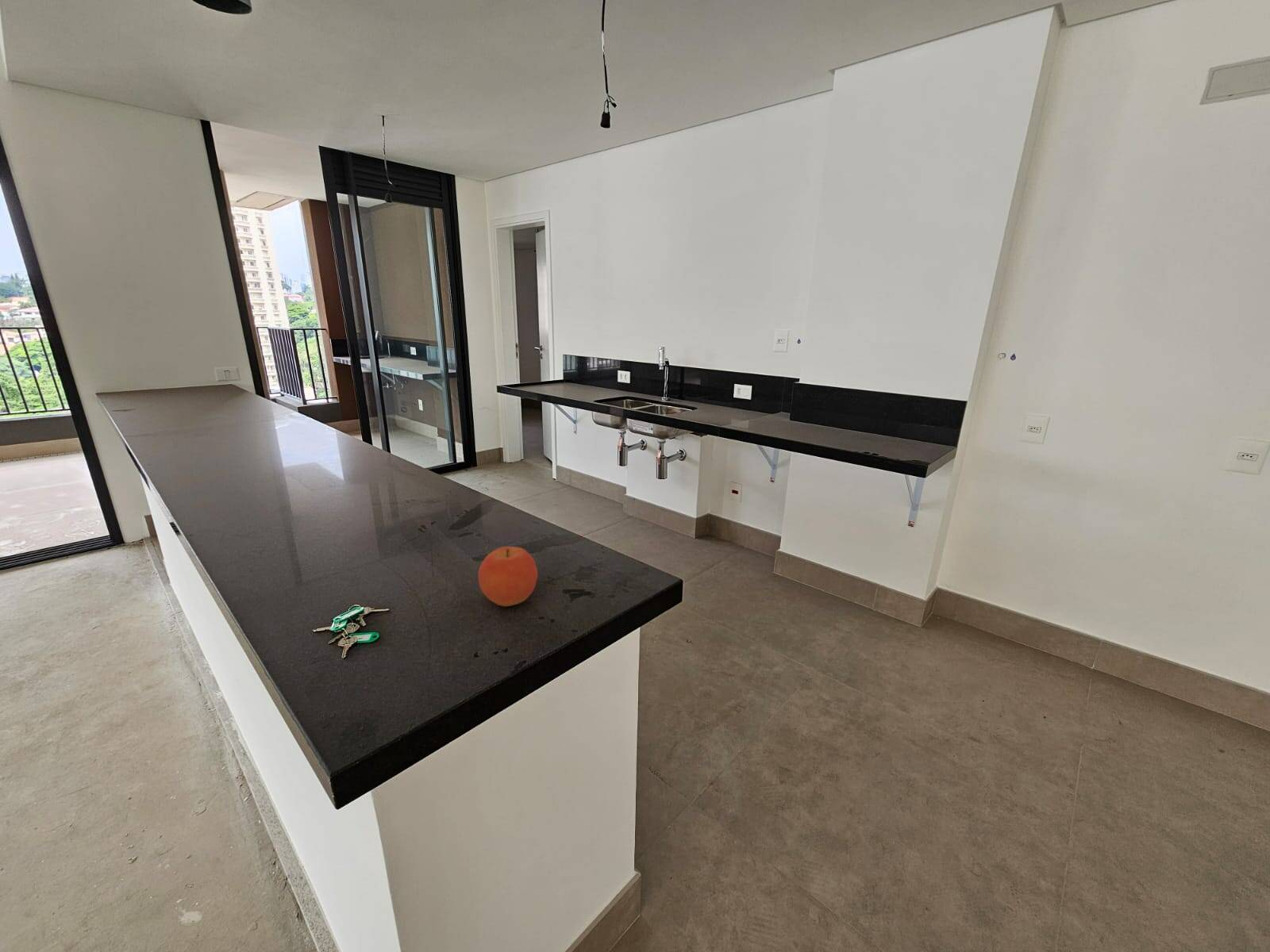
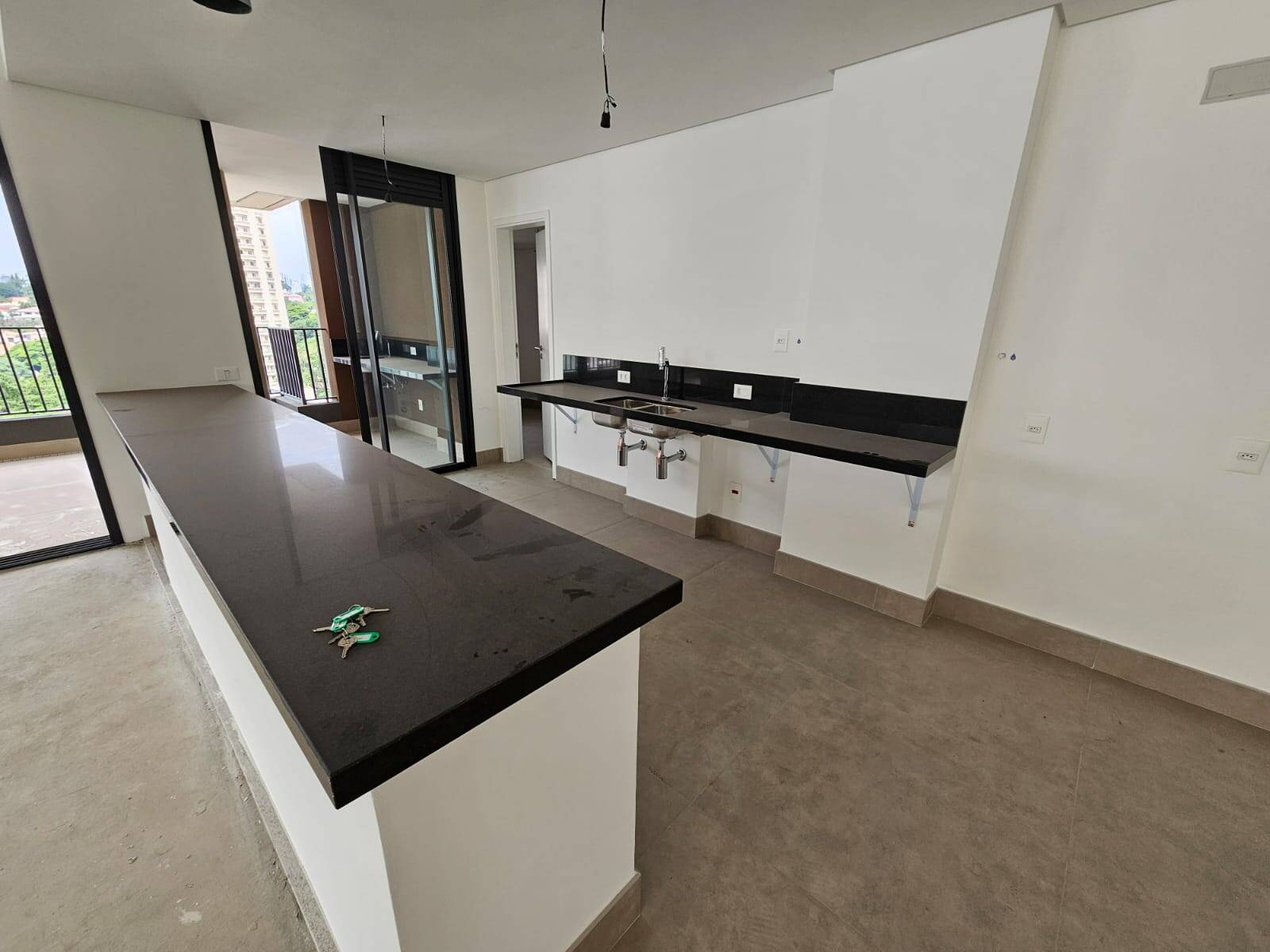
- fruit (508, 575)
